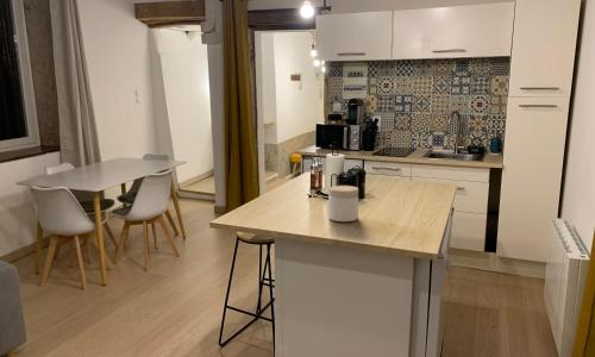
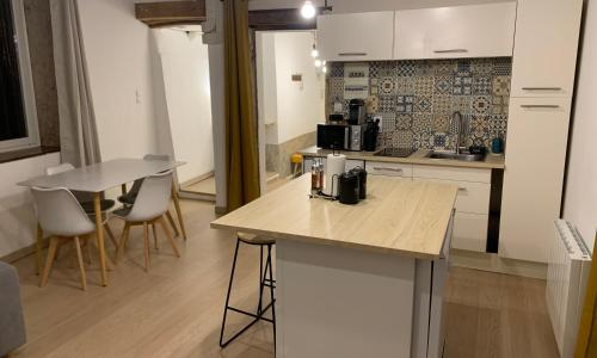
- jar (343, 203)
